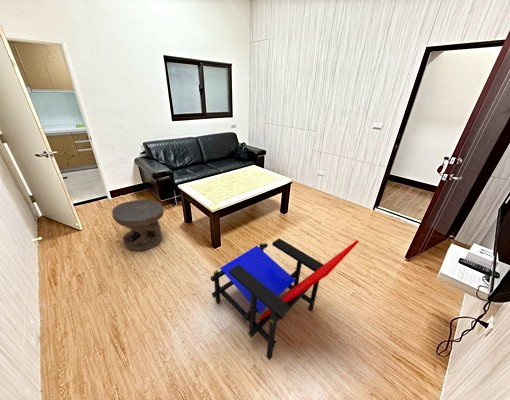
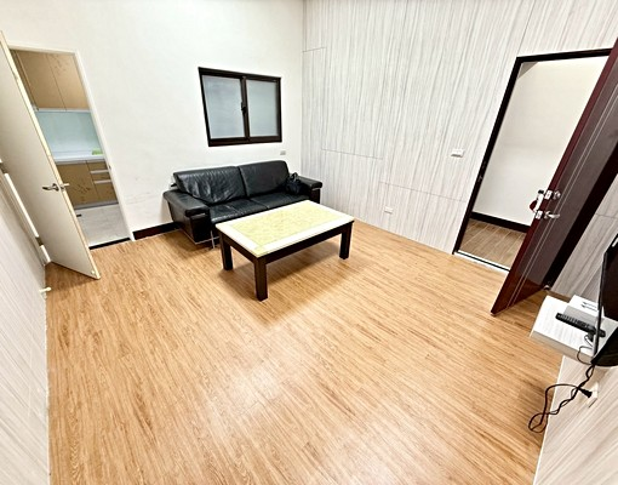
- carved stool (140, 224)
- armchair (273, 269)
